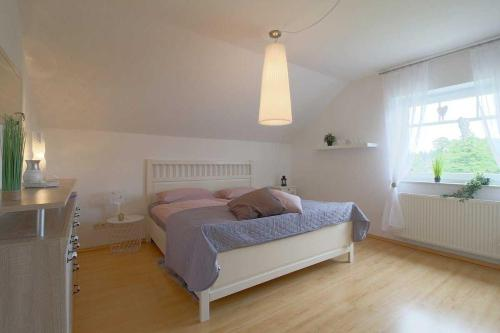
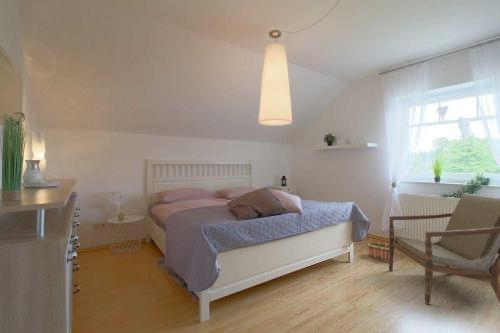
+ armchair (447, 241)
+ basket (380, 243)
